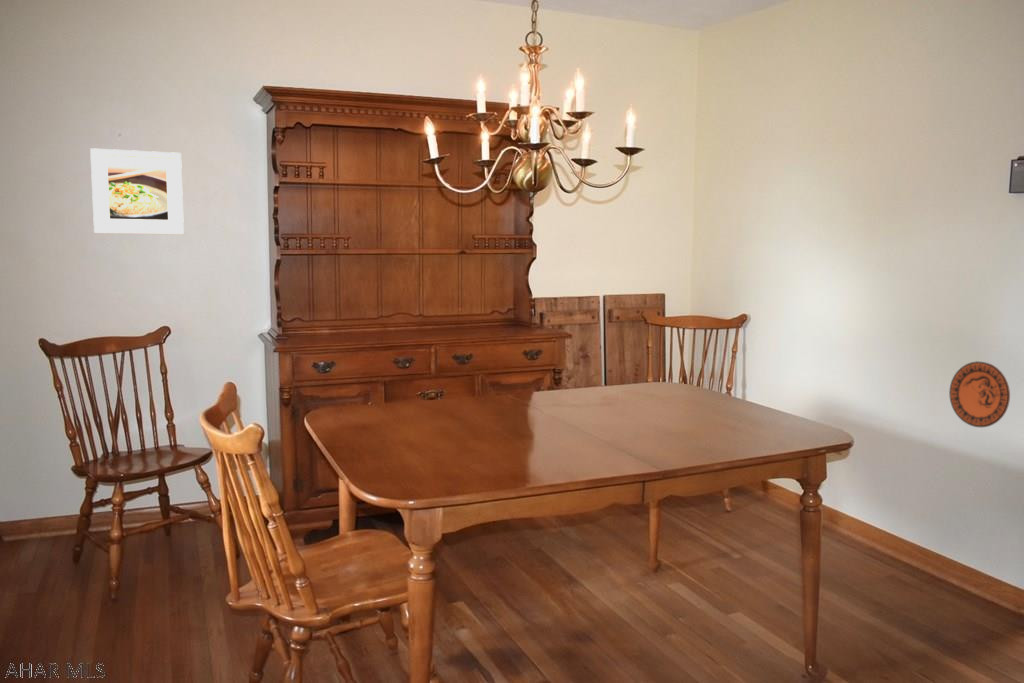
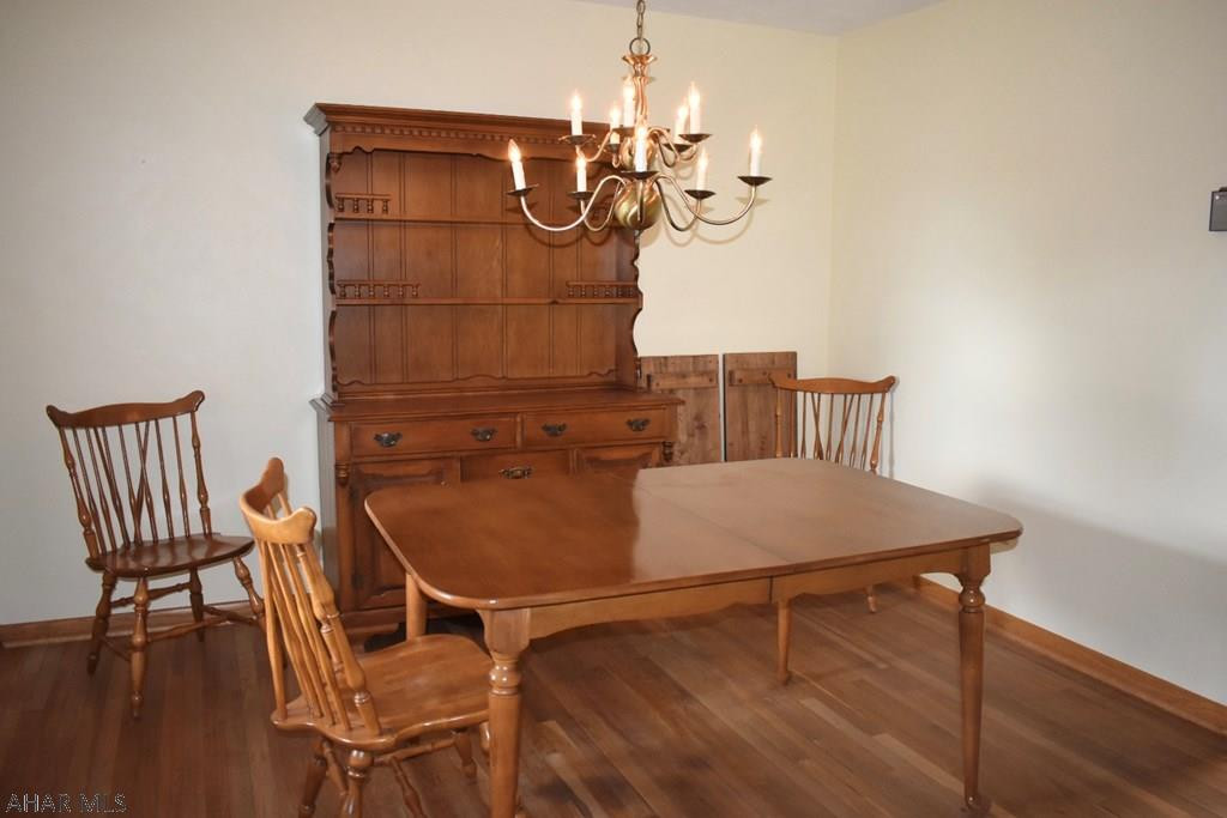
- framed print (138, 192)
- decorative plate (979, 394)
